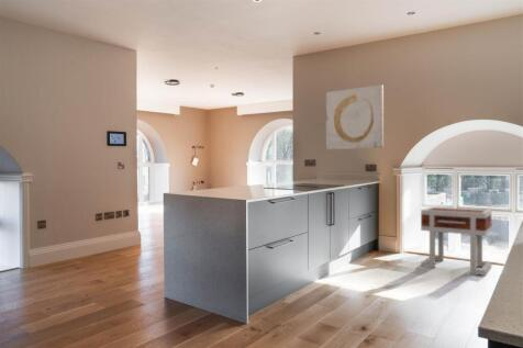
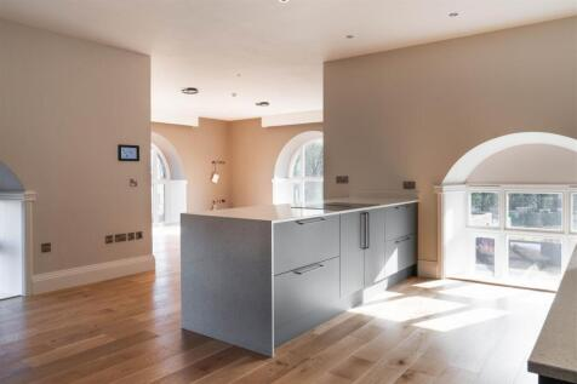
- wall art (353, 119)
- side table (455, 233)
